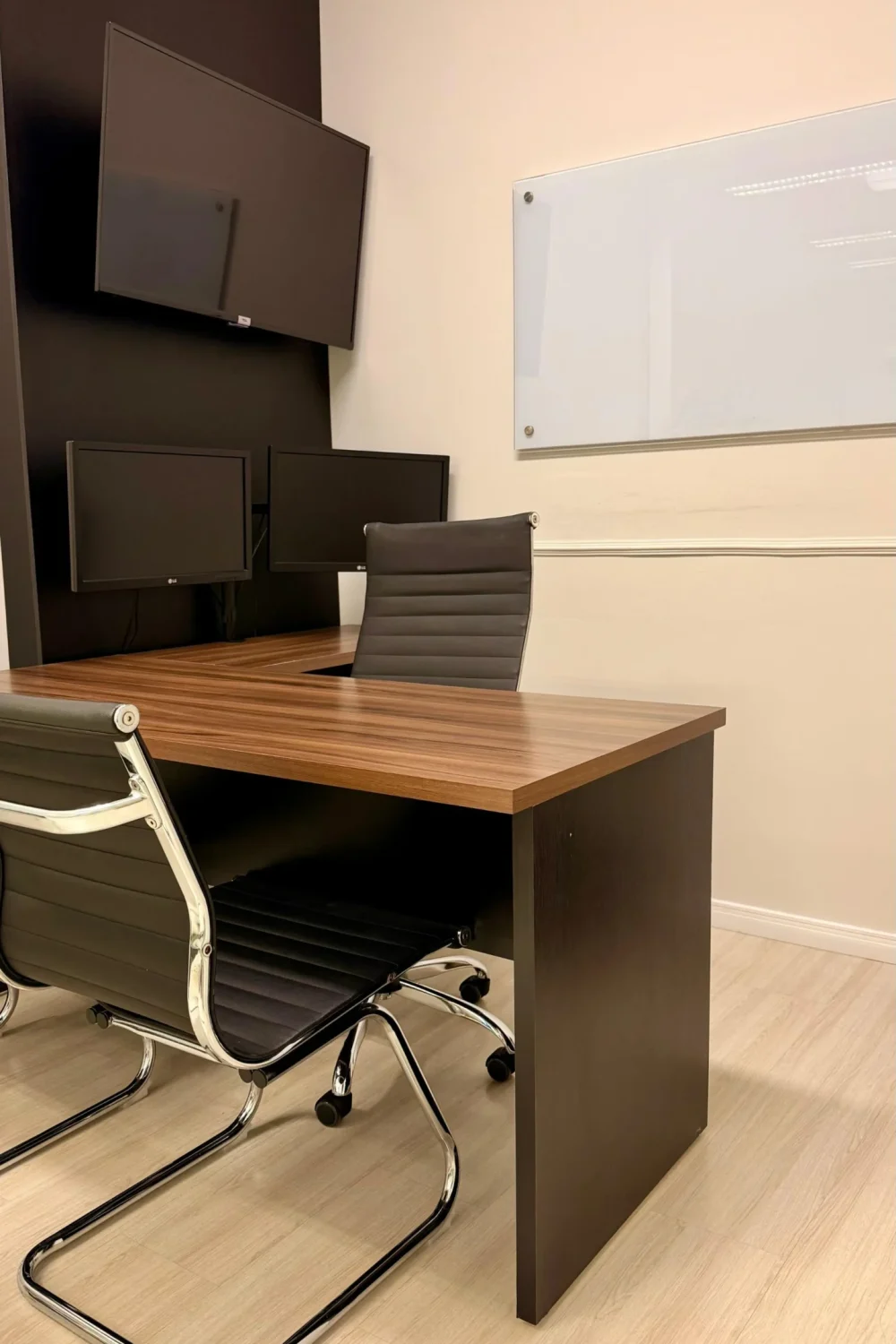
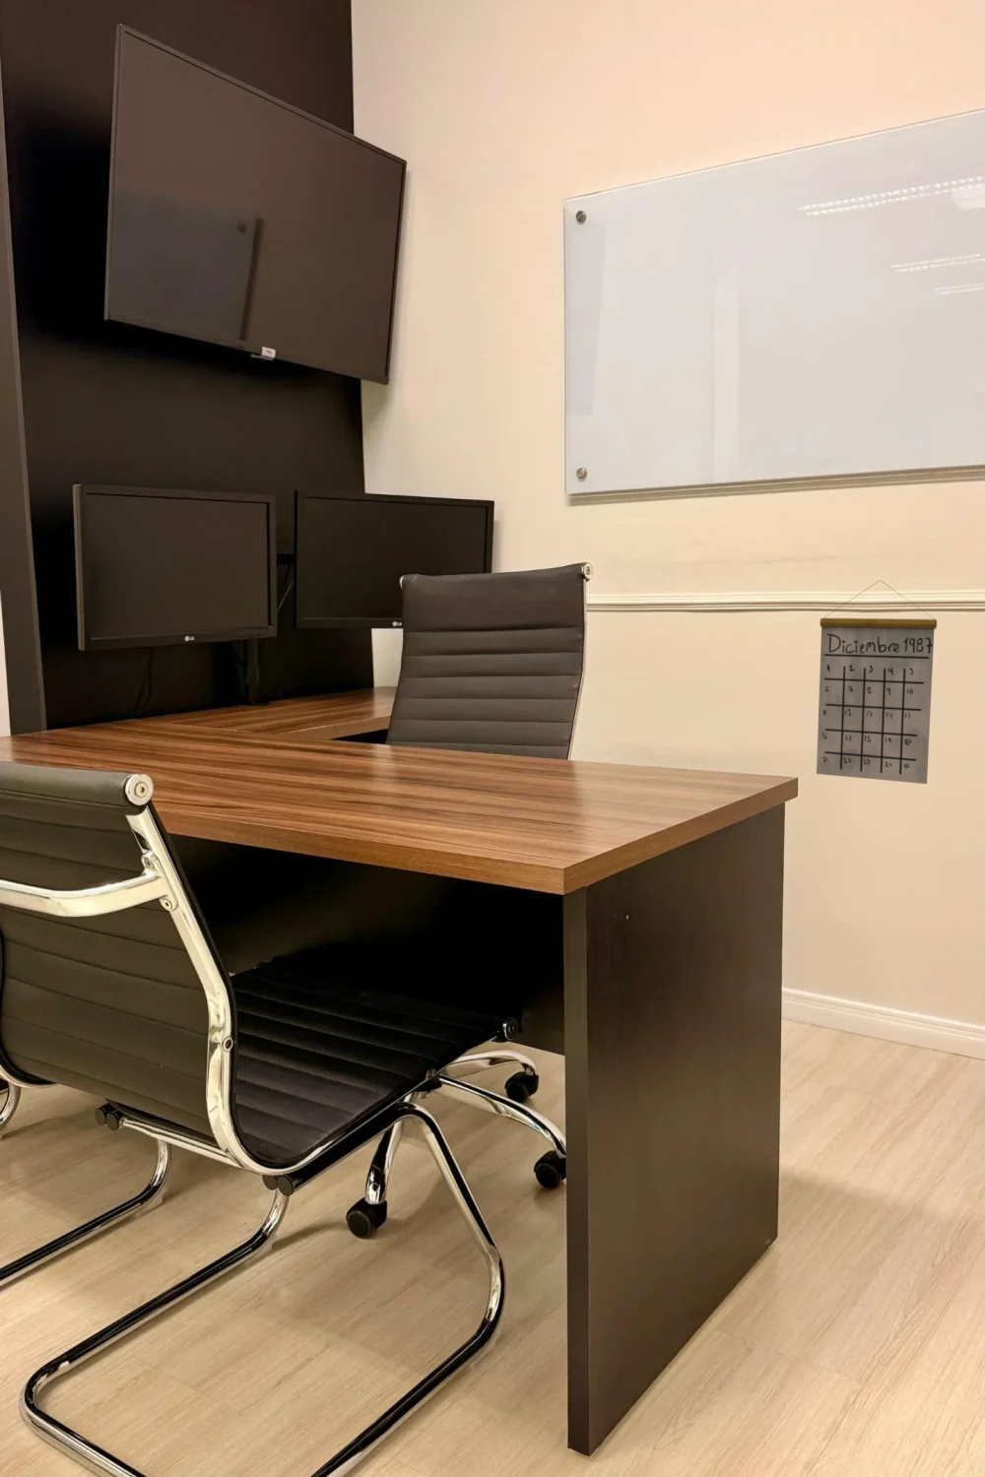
+ calendar (875, 680)
